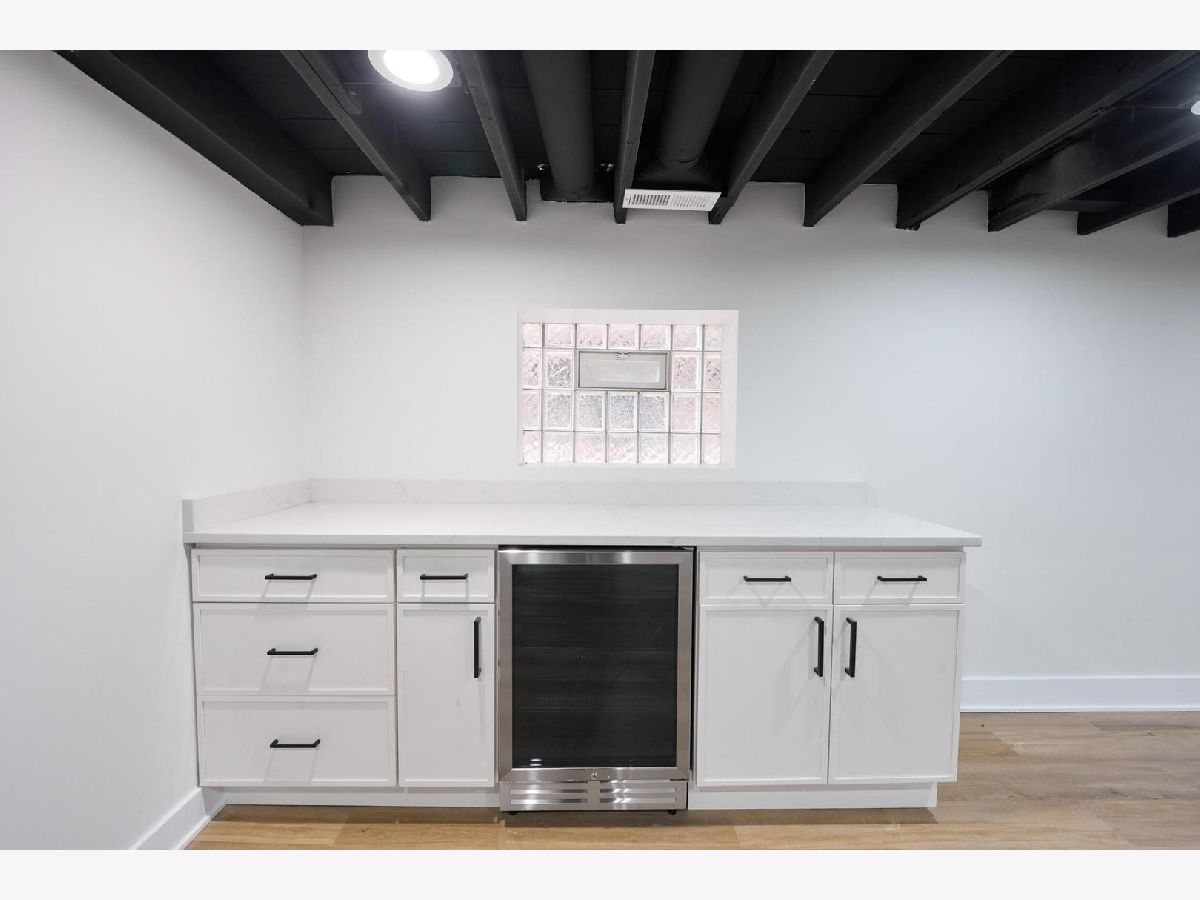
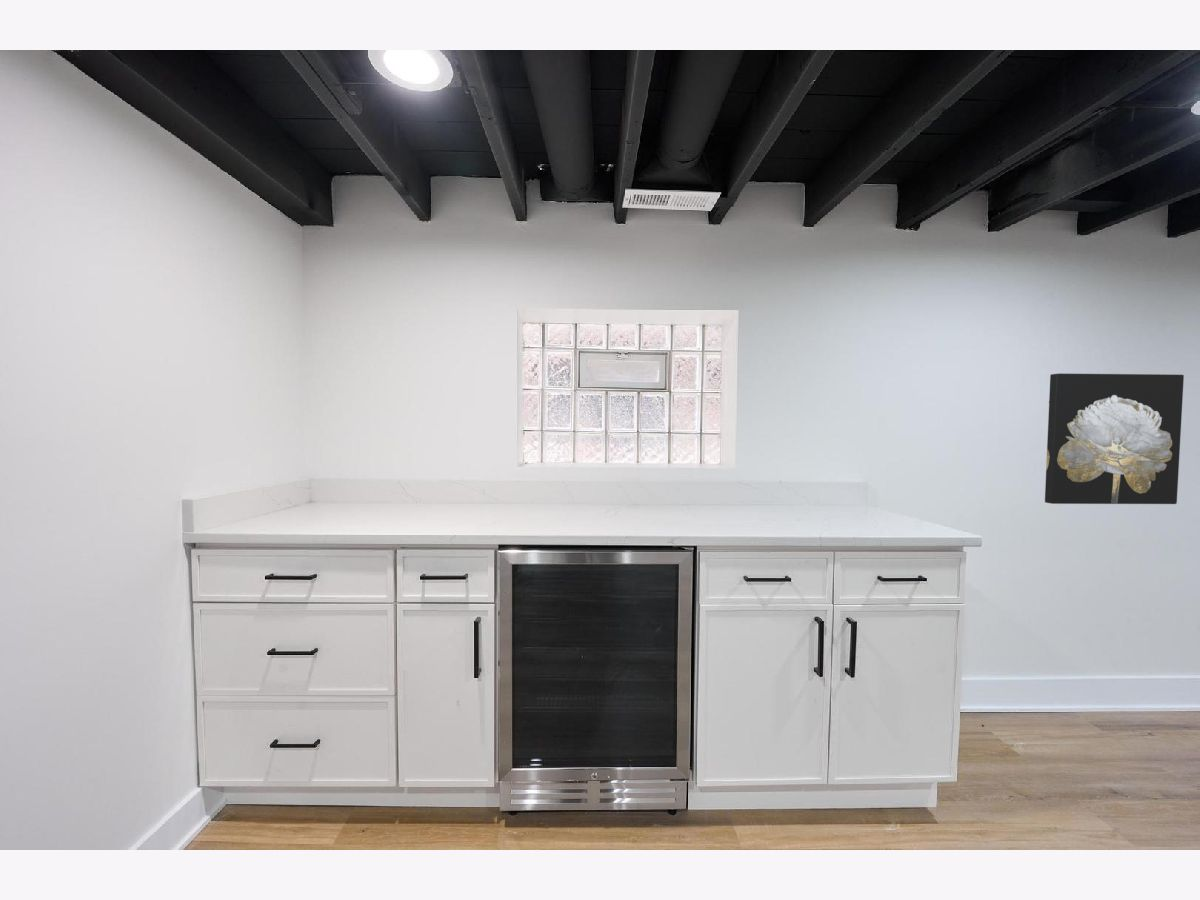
+ wall art (1113, 439)
